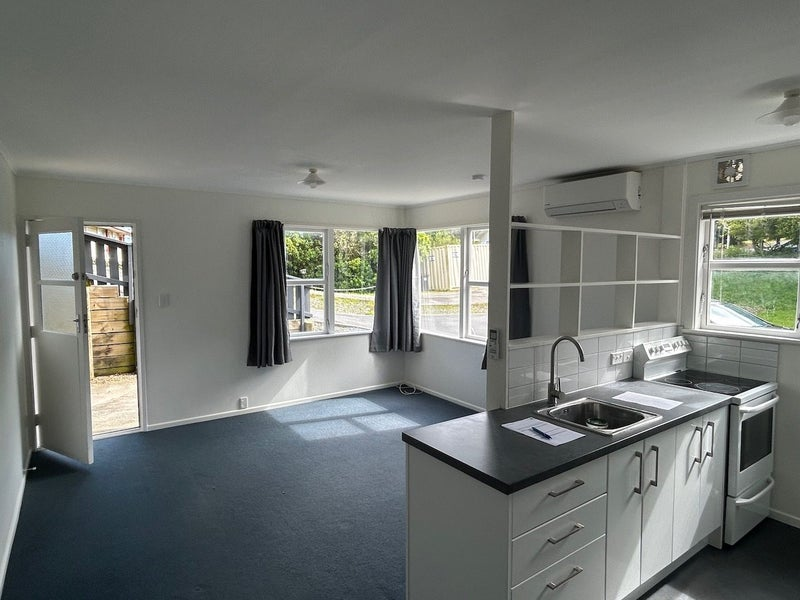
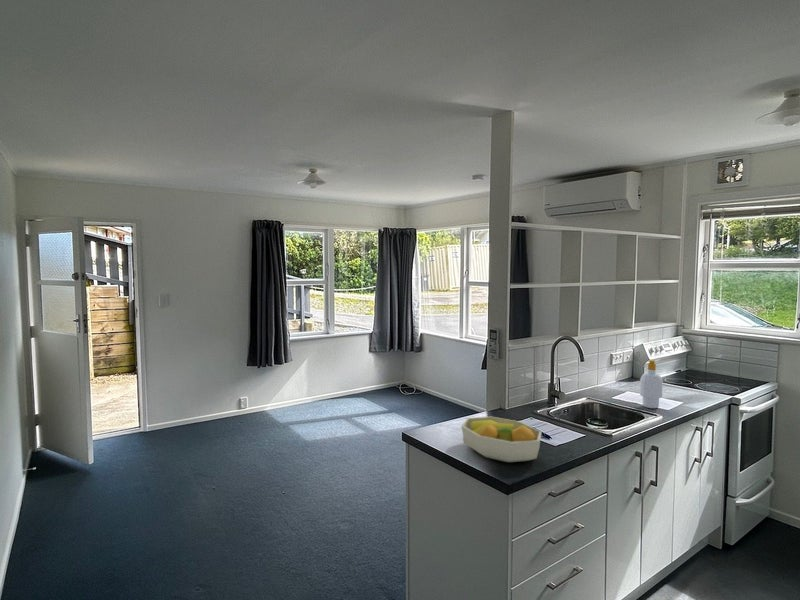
+ fruit bowl (500, 434)
+ soap bottle (651, 383)
